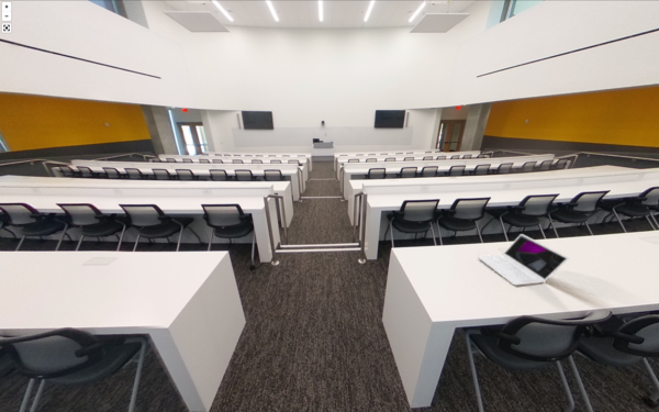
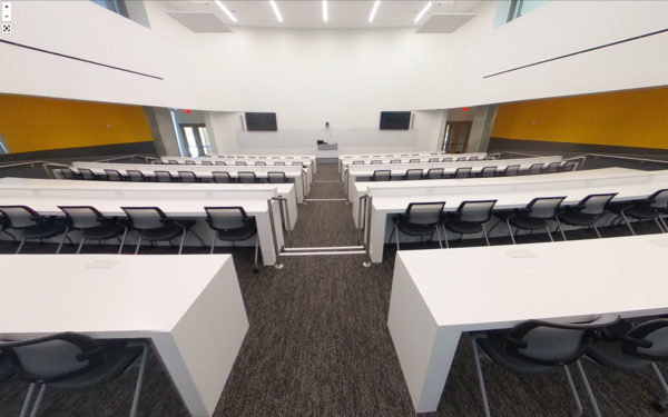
- laptop (518, 256)
